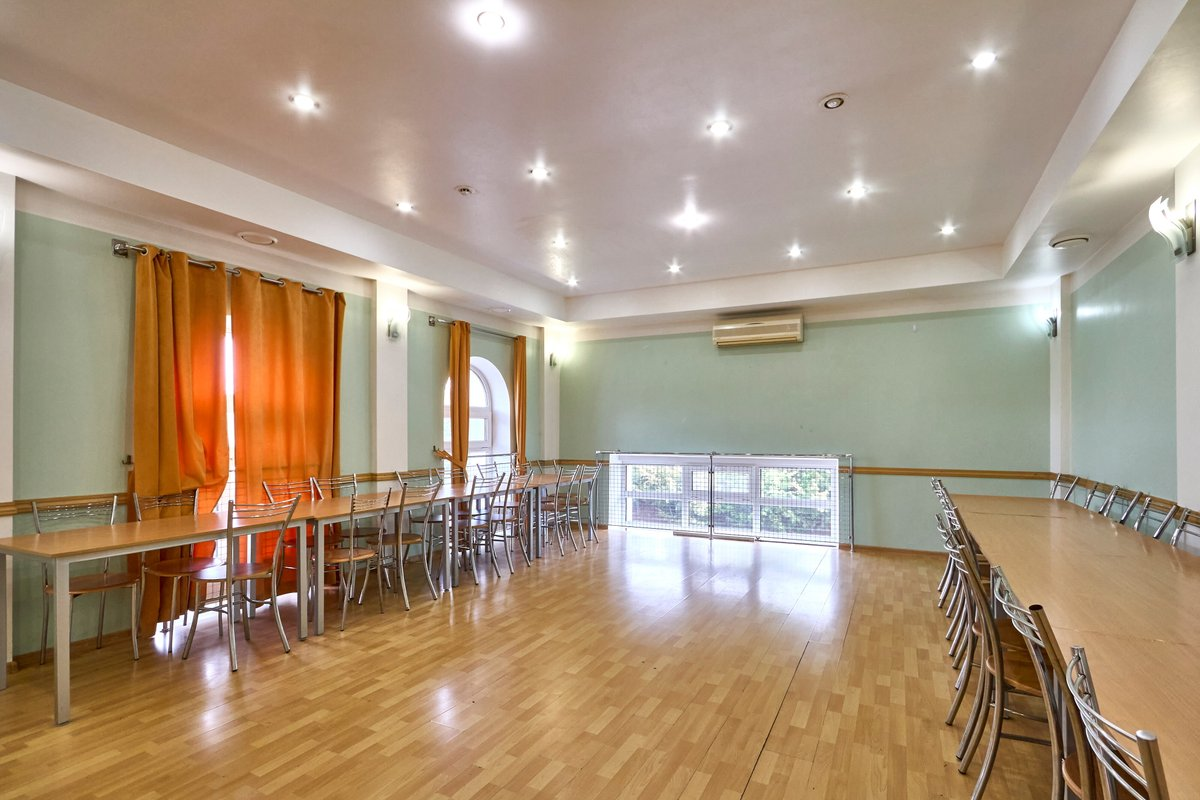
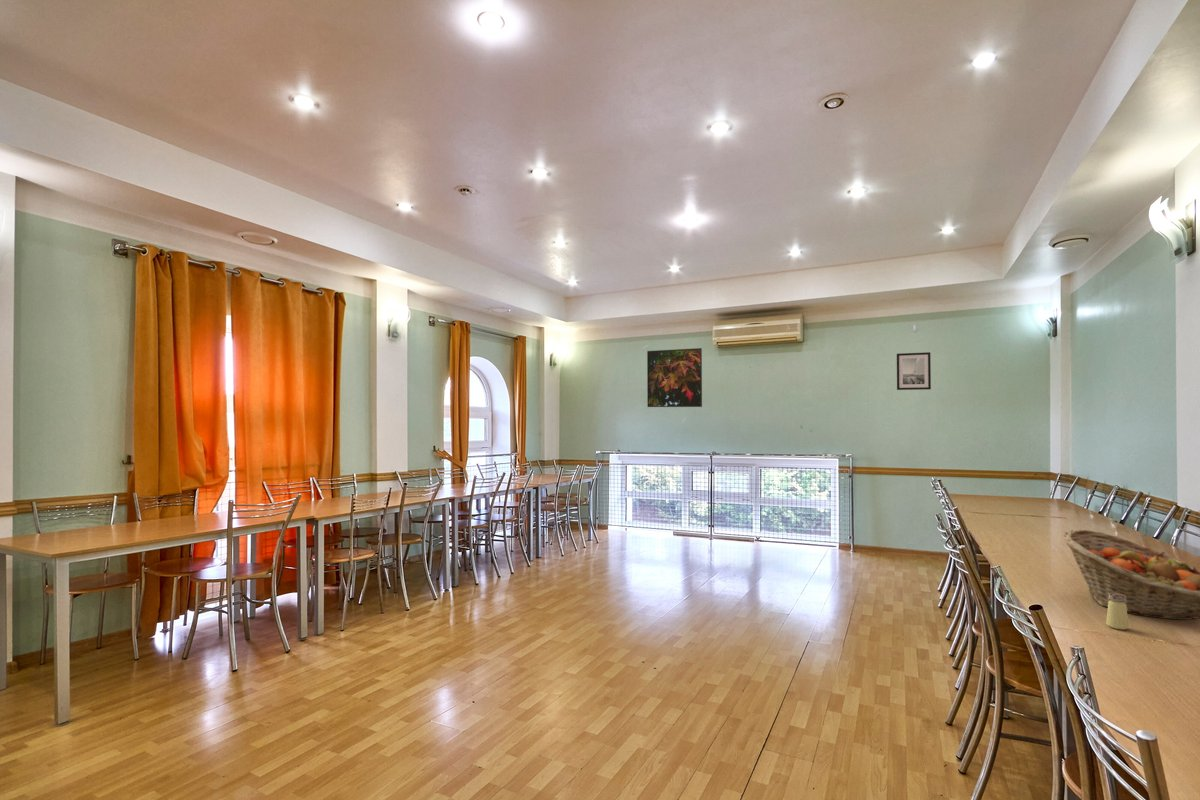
+ fruit basket (1137, 571)
+ wall art (913, 371)
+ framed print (674, 378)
+ saltshaker (1117, 610)
